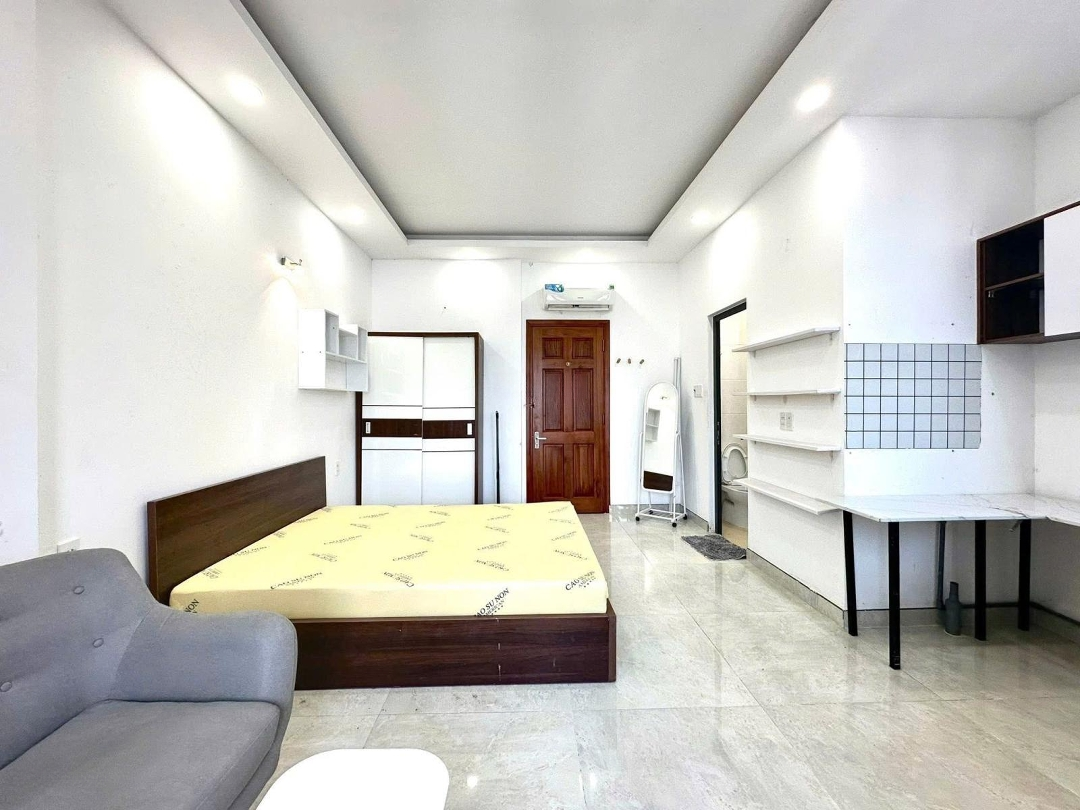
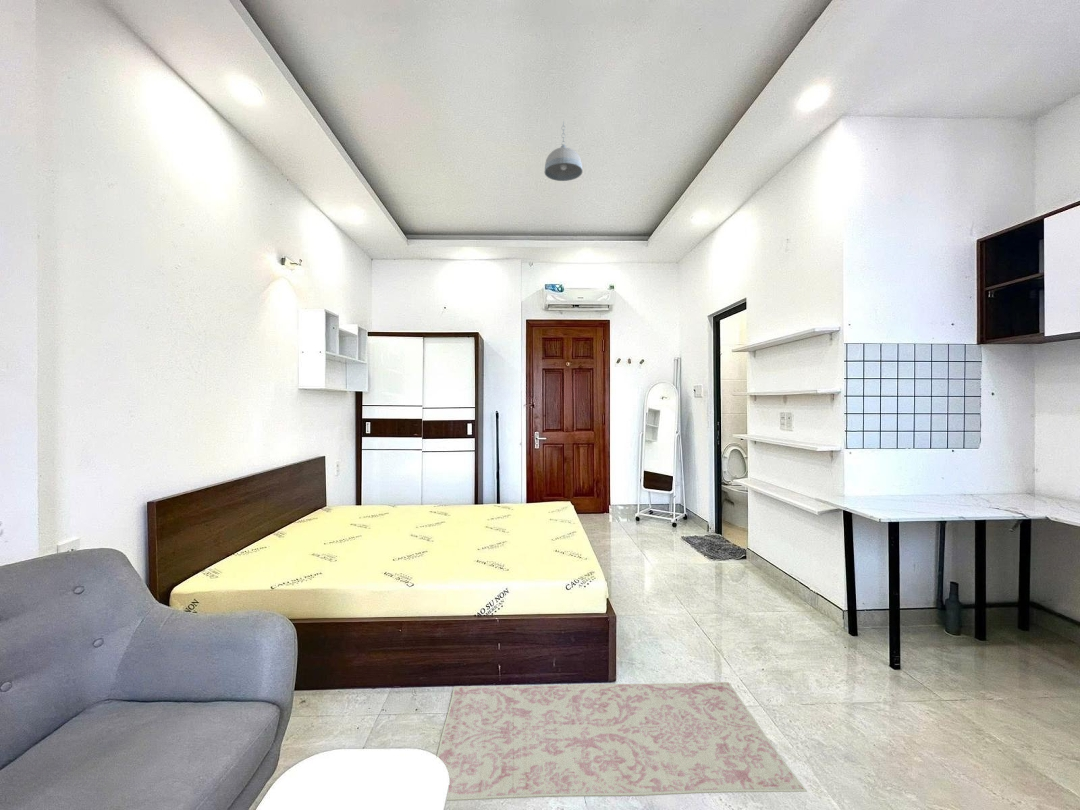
+ pendant light (563, 147)
+ rug (603, 730)
